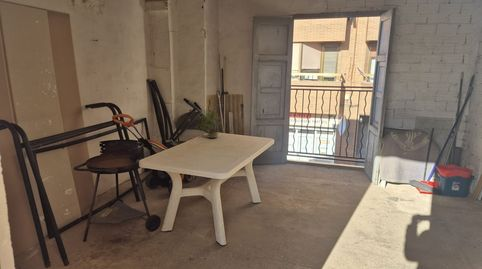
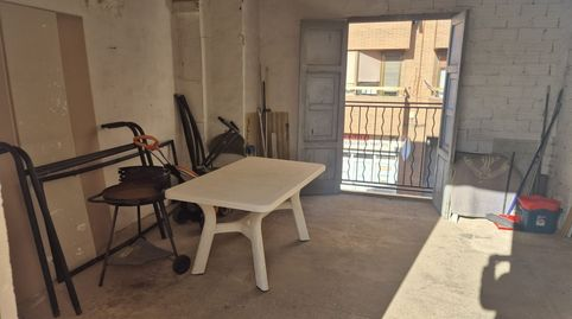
- potted plant (211, 121)
